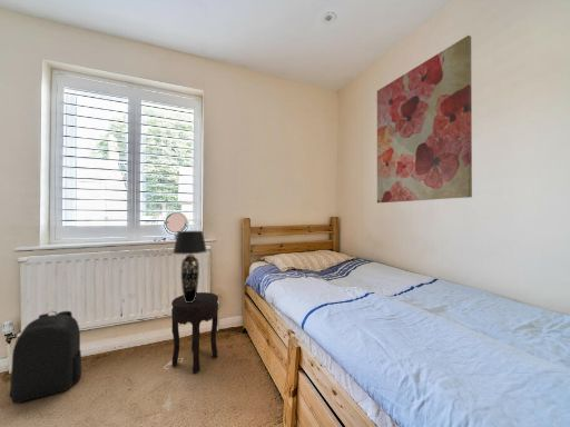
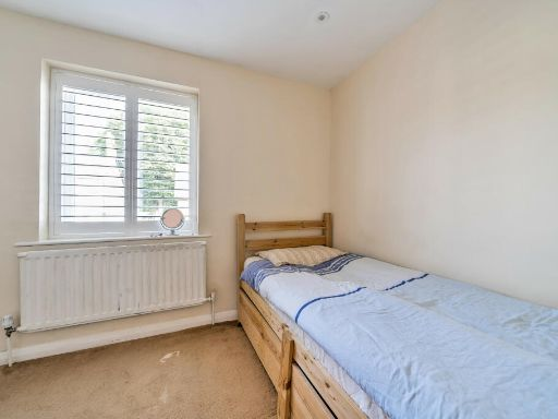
- wall art (415, 133)
- table lamp (189, 266)
- side table (195, 329)
- backpack (50, 347)
